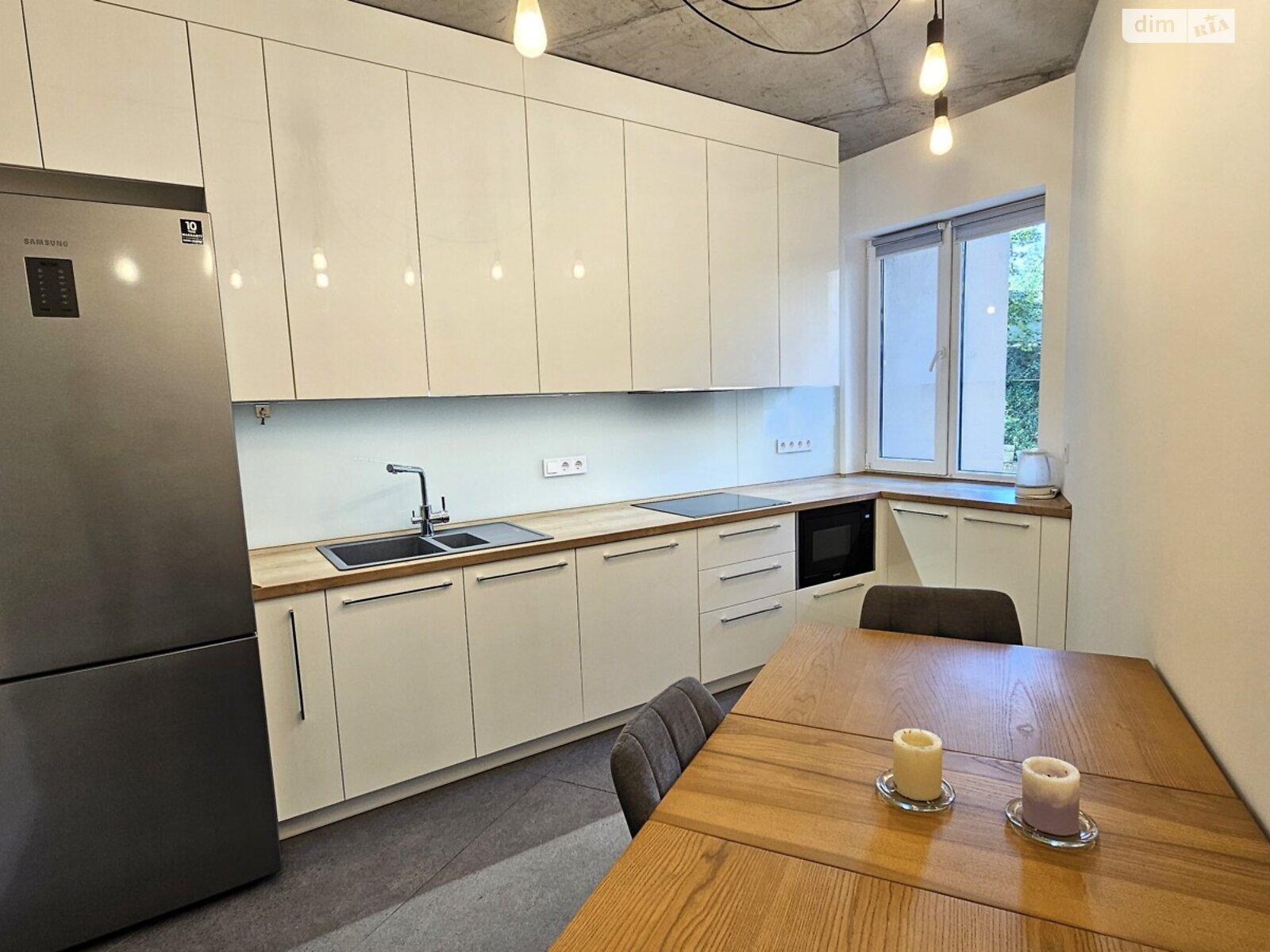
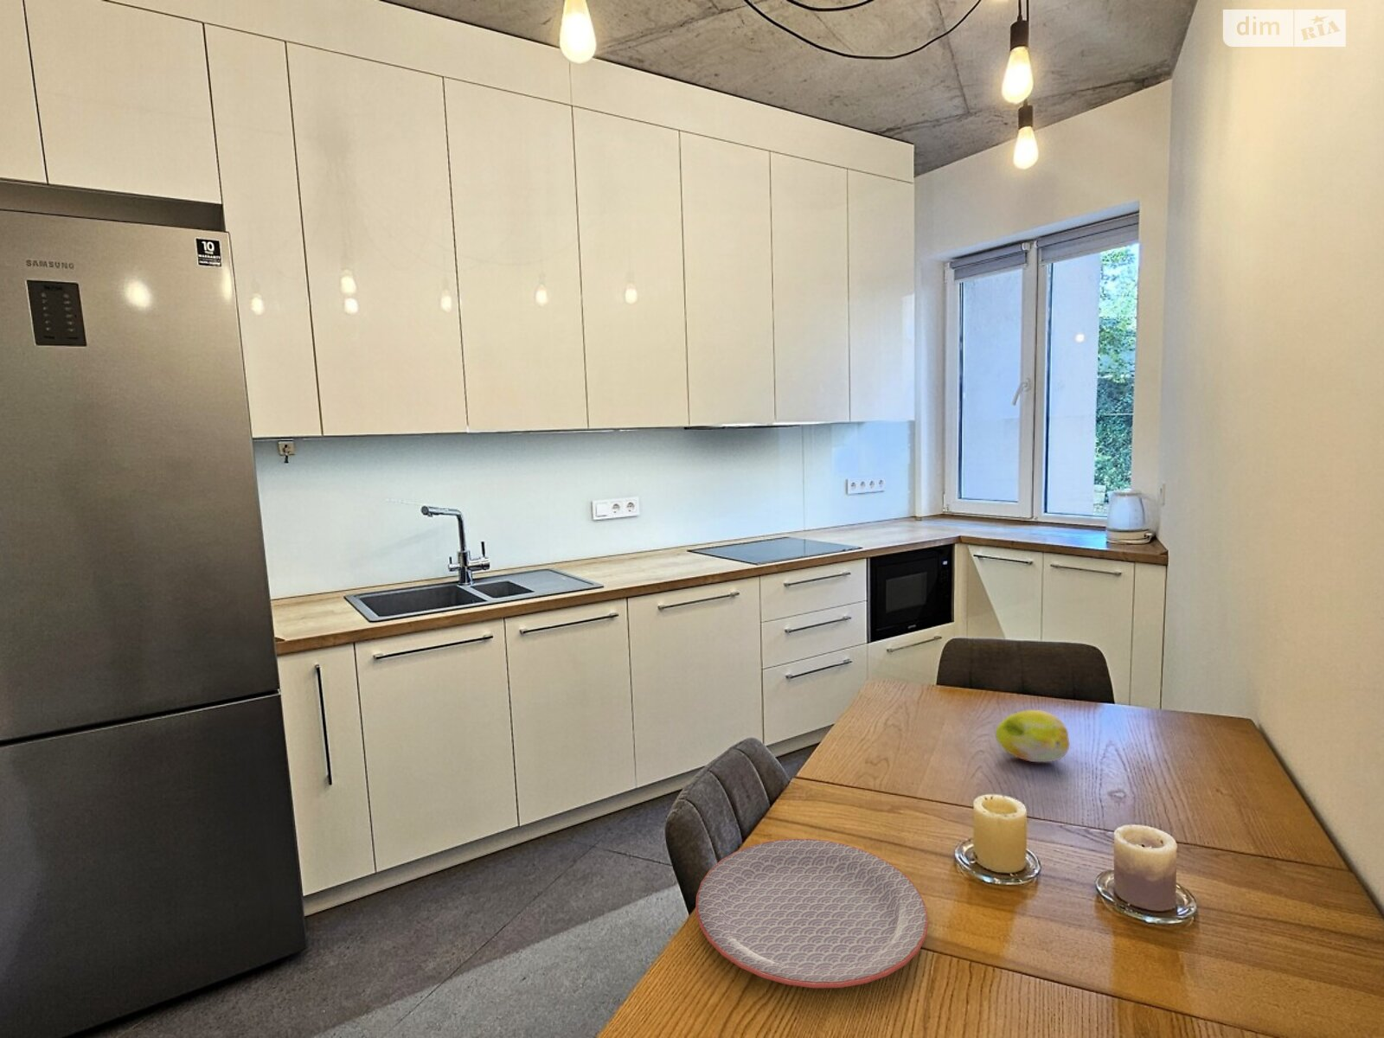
+ fruit (1030, 735)
+ plate (809, 908)
